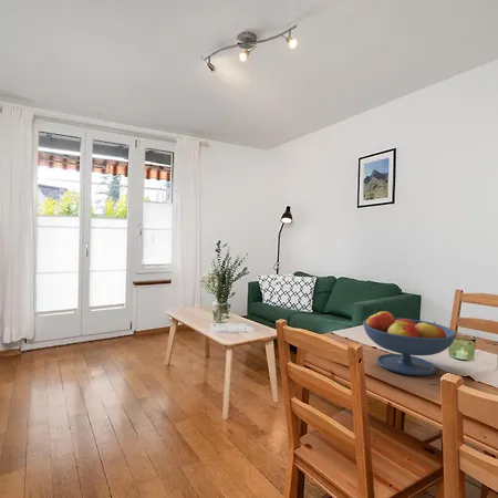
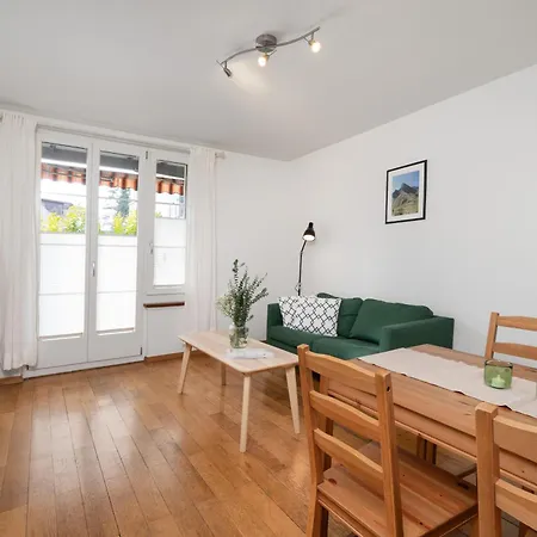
- fruit bowl (406, 339)
